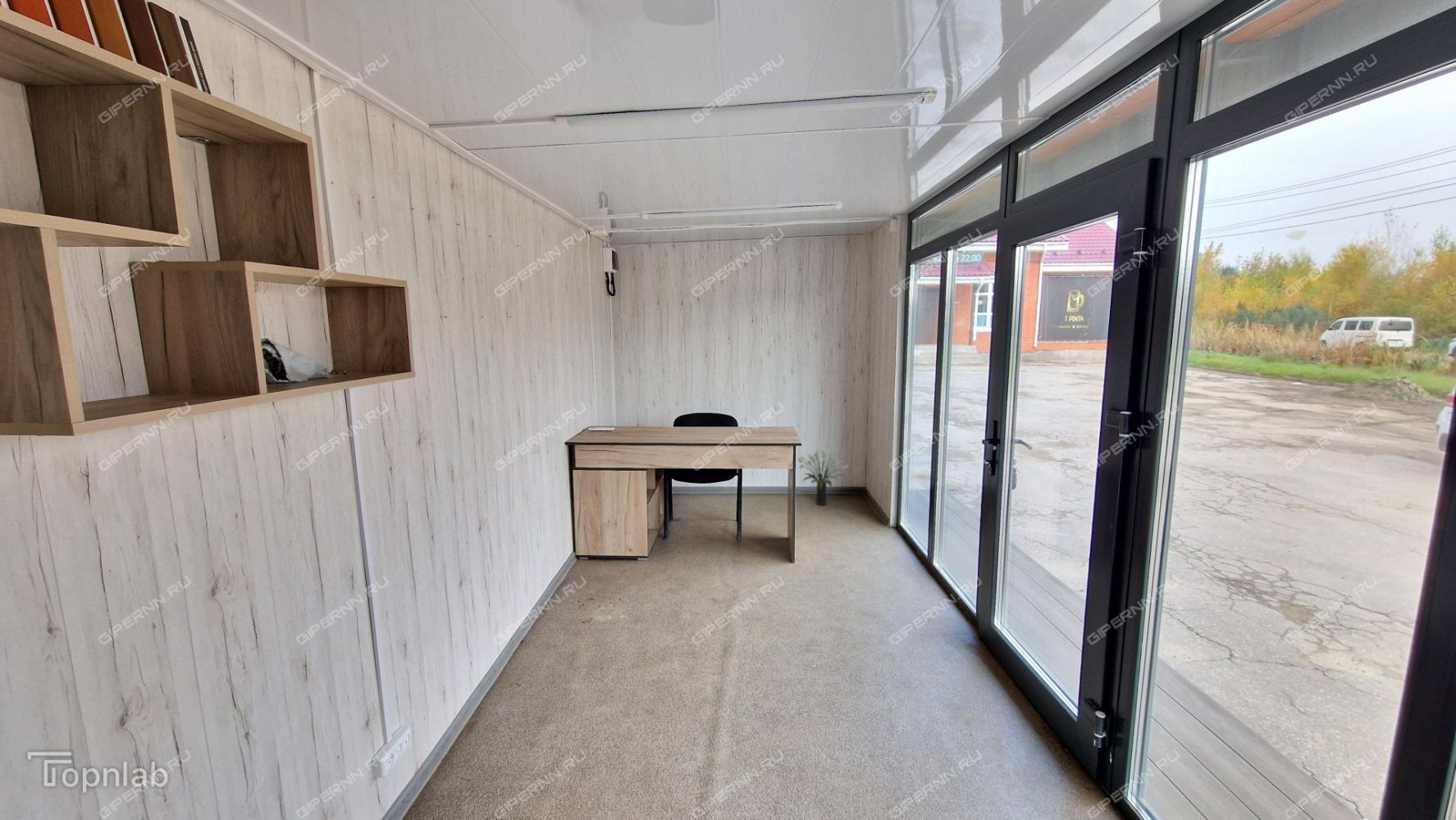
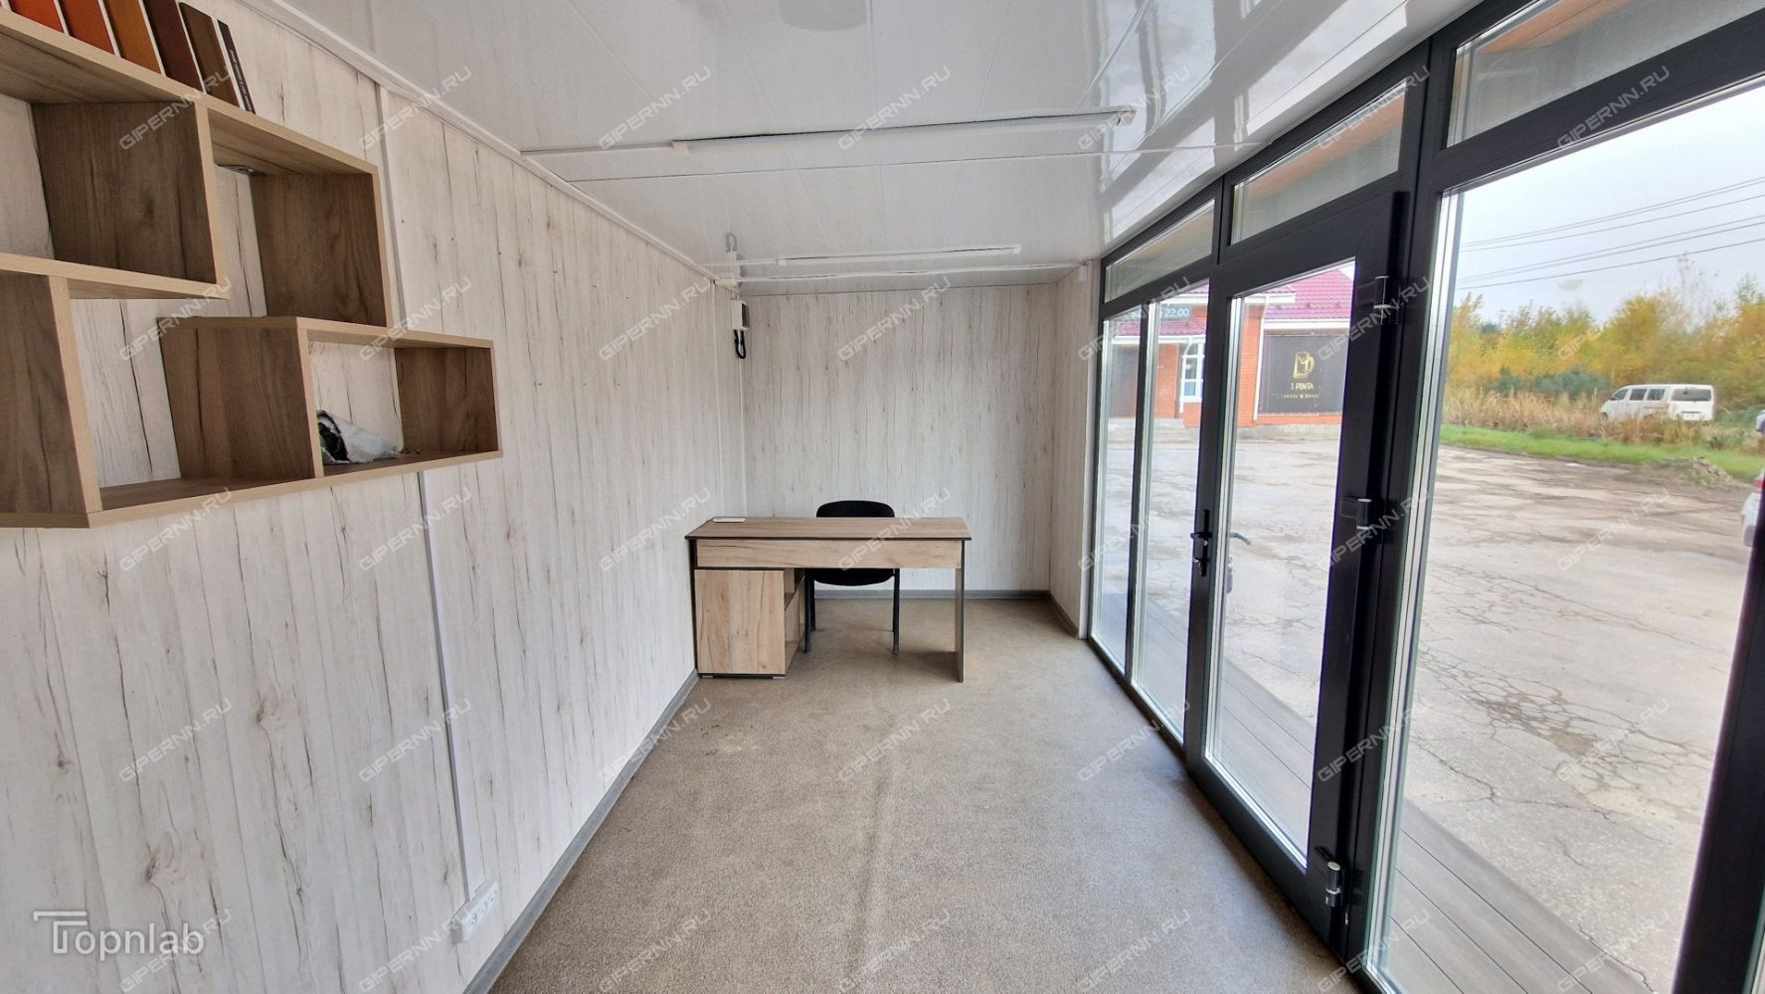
- potted plant (824, 476)
